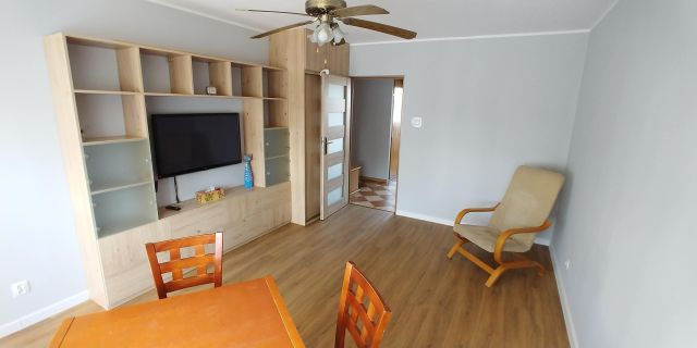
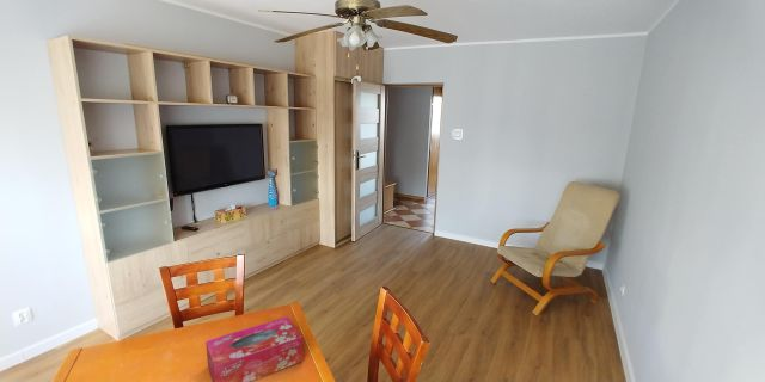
+ tissue box (255, 351)
